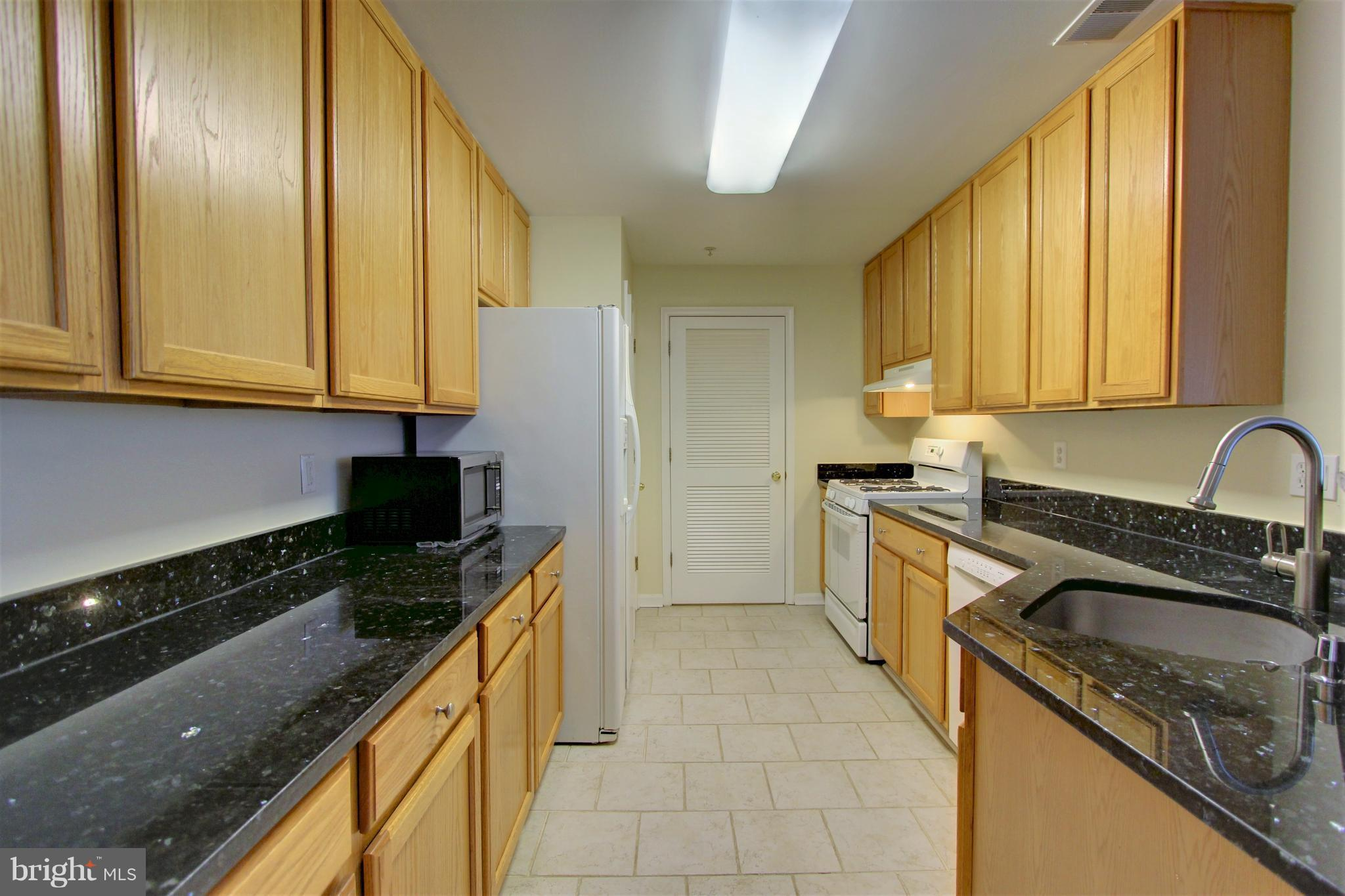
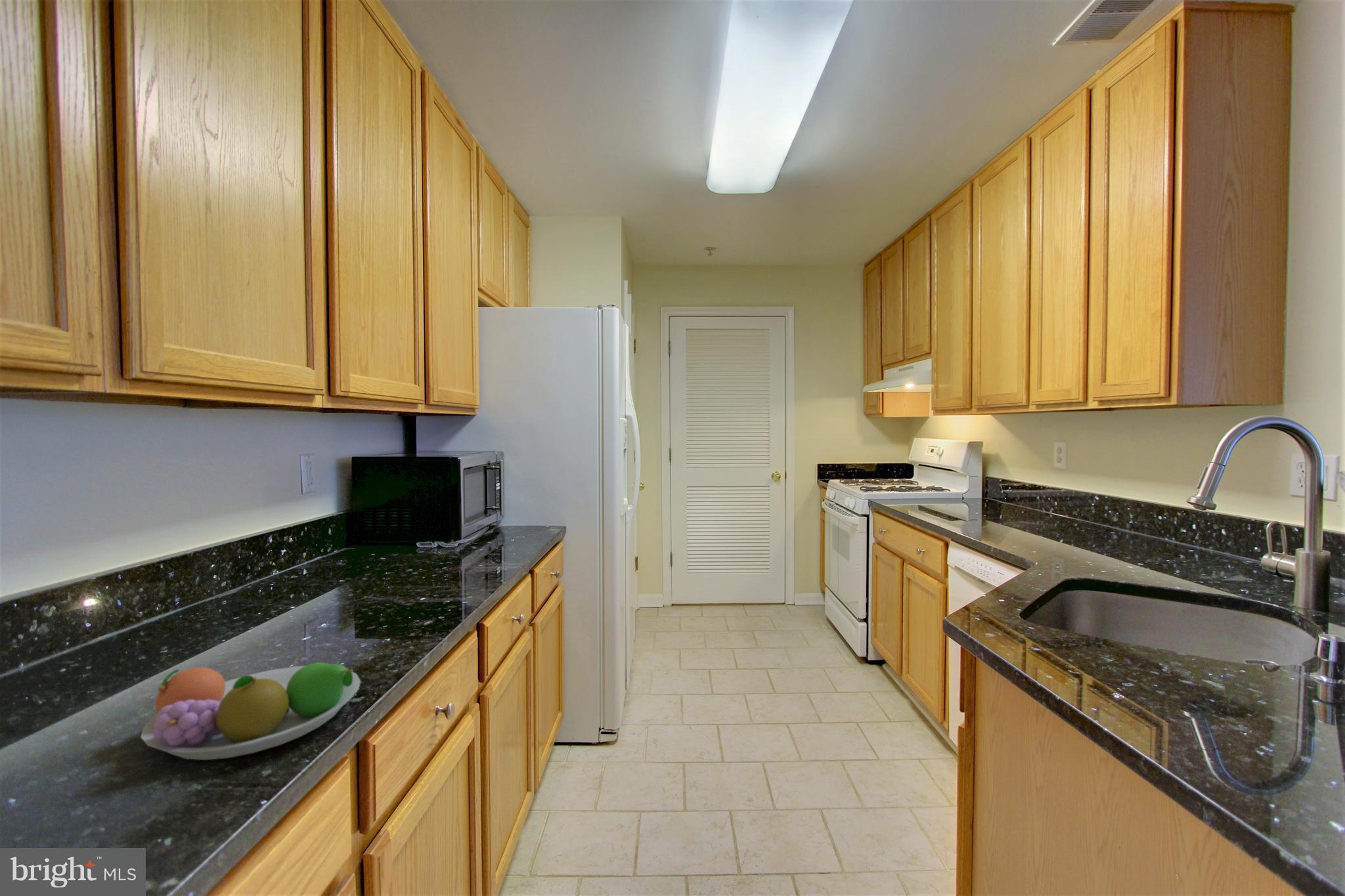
+ fruit bowl (265, 687)
